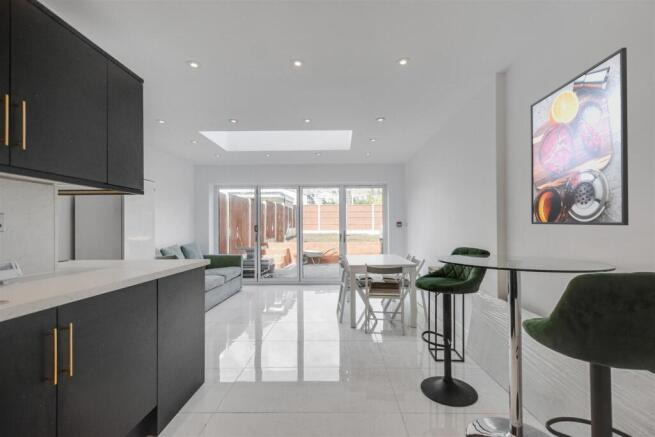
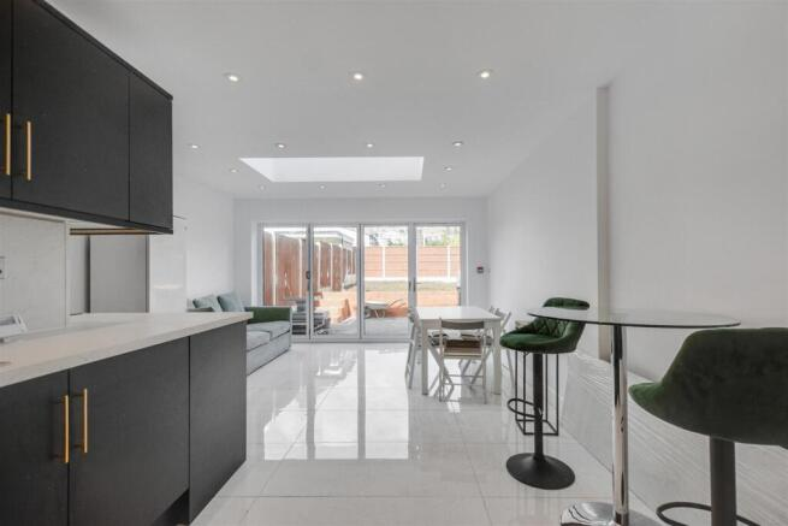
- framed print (569, 153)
